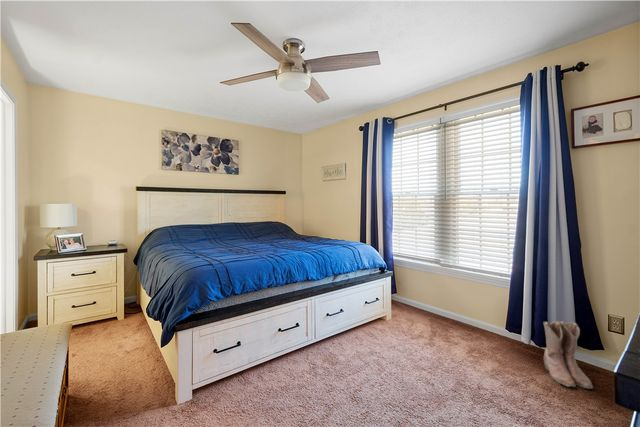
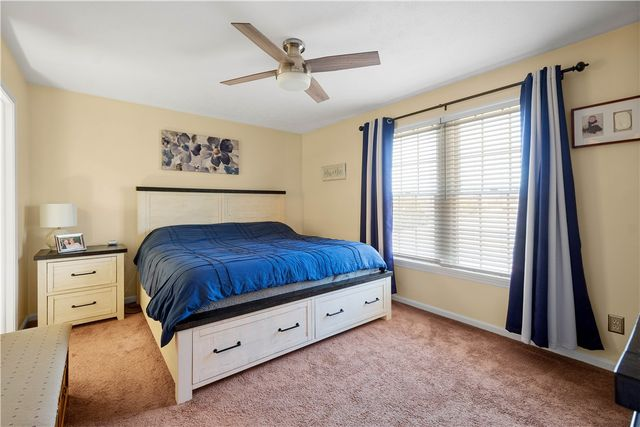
- boots (566, 350)
